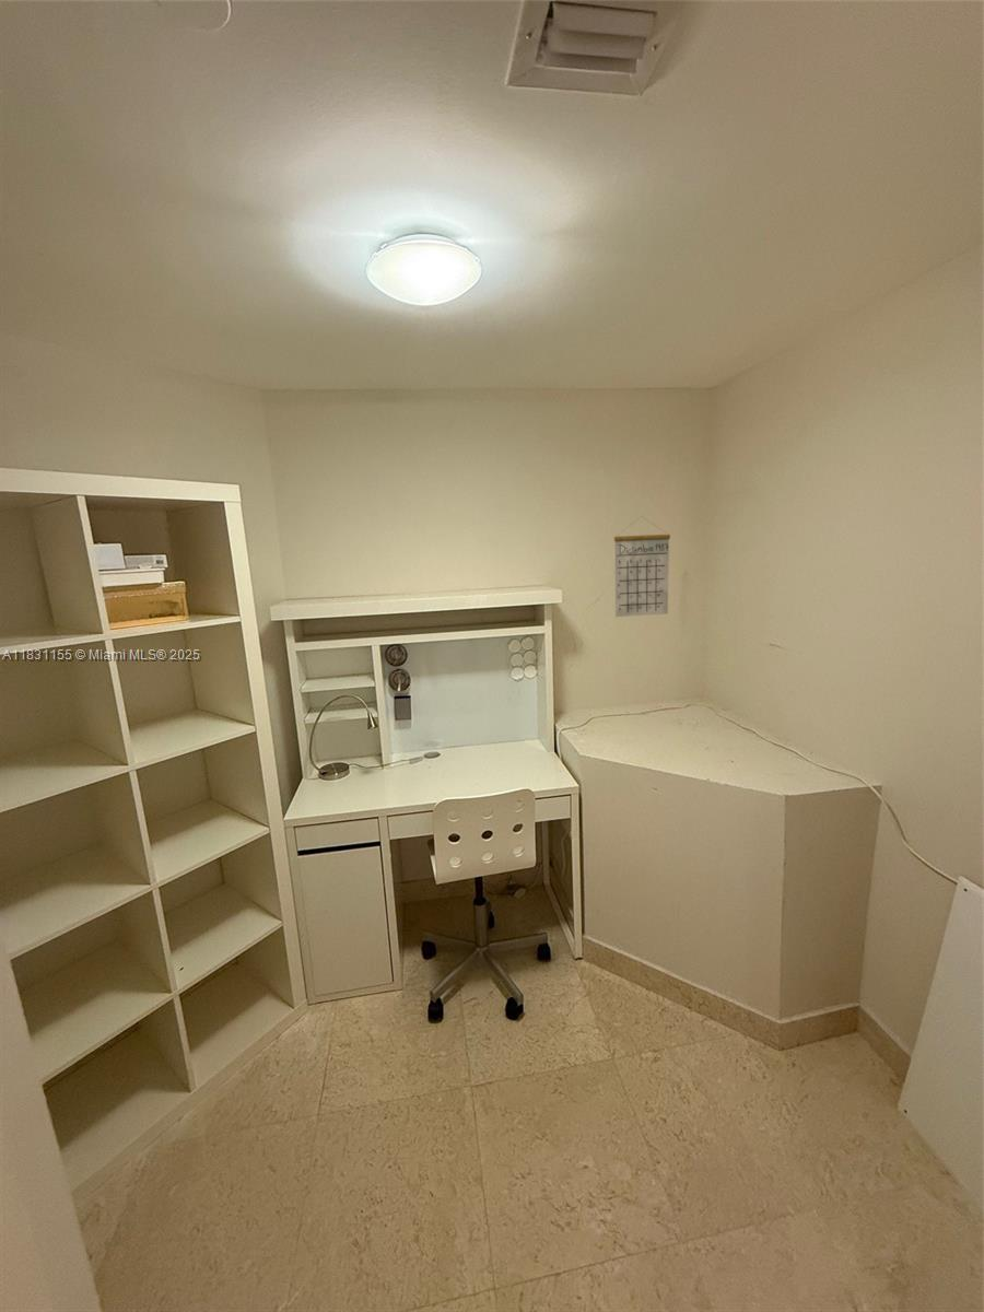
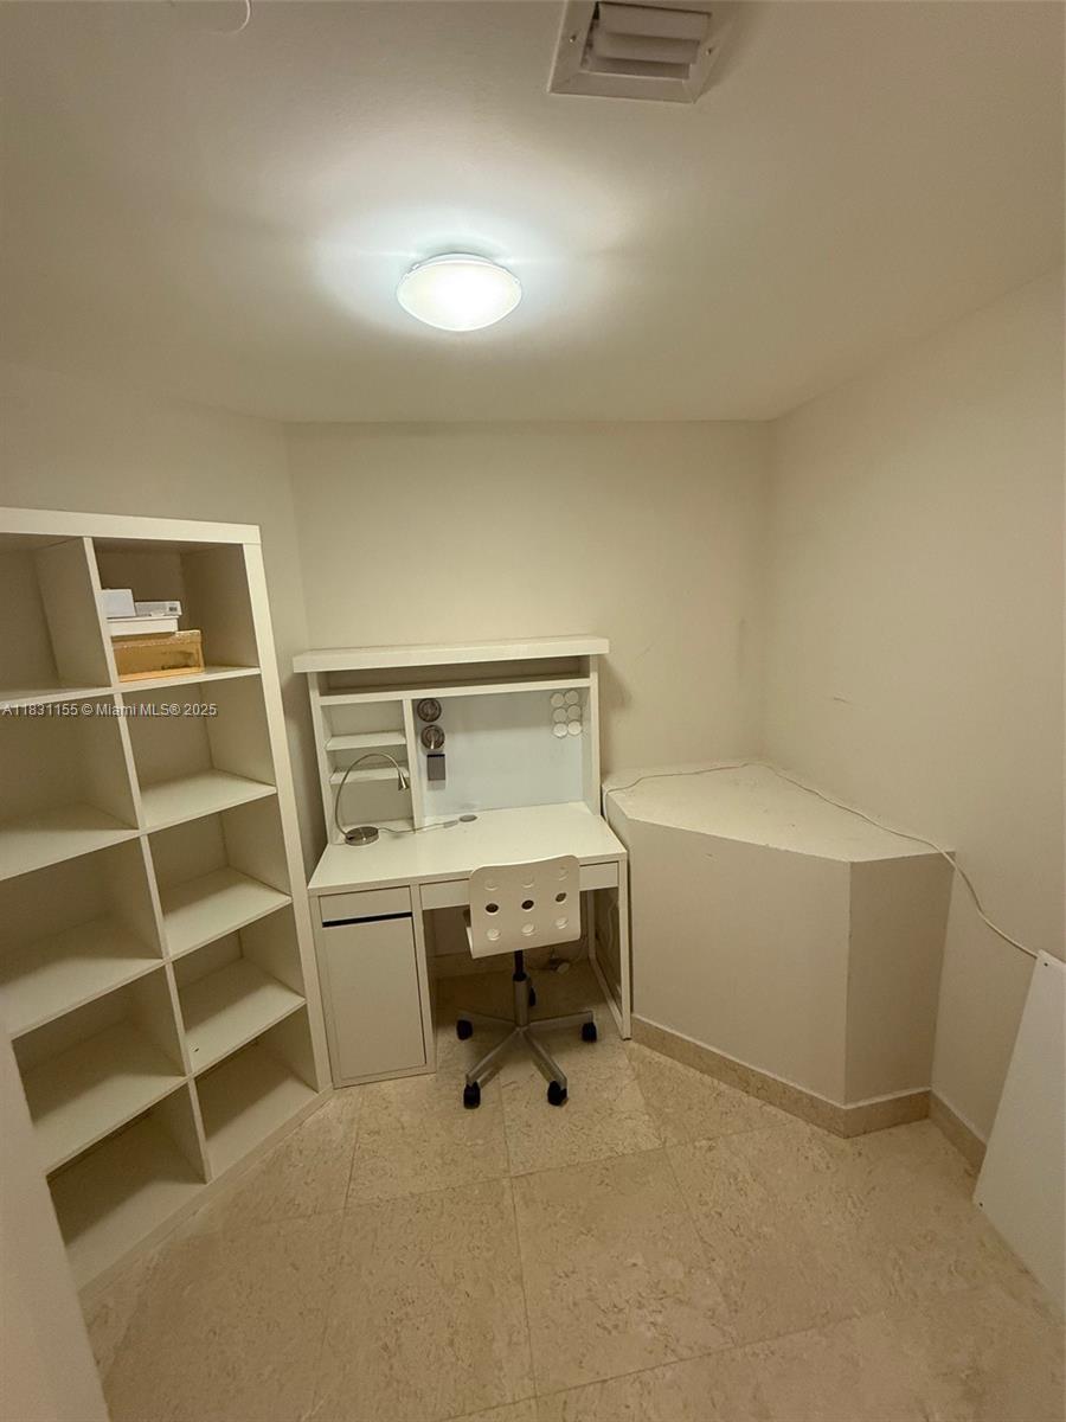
- calendar (642, 566)
